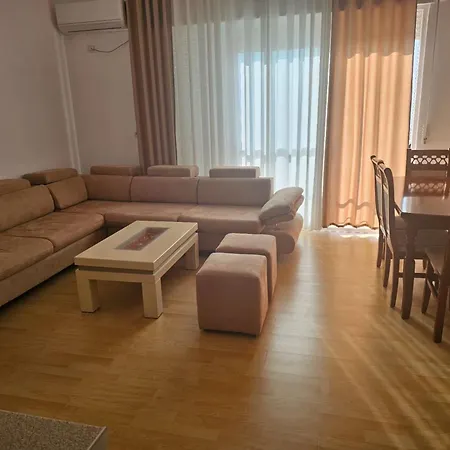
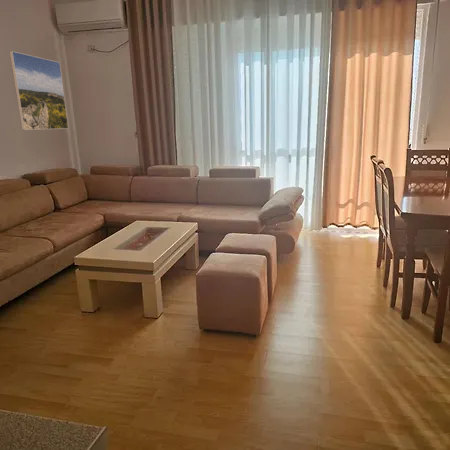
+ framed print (42, 94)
